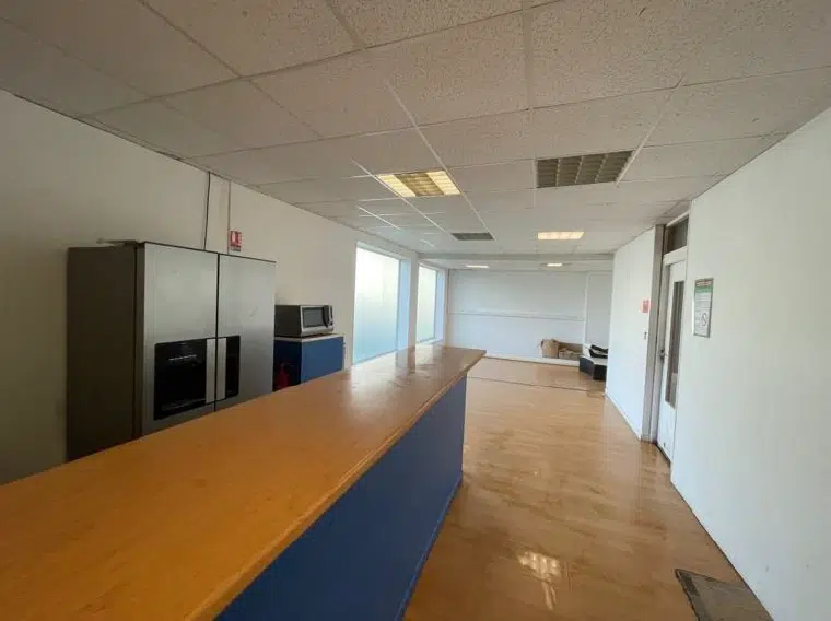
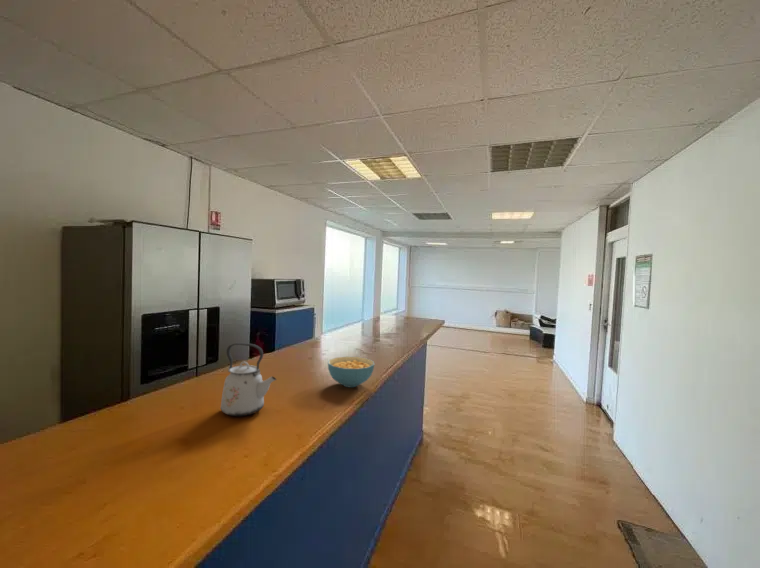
+ cereal bowl (350, 373)
+ kettle (250, 378)
